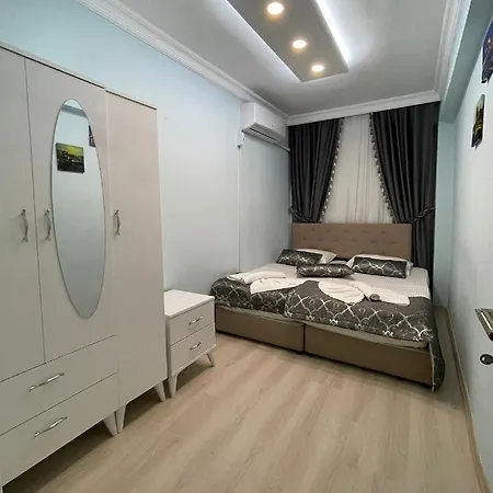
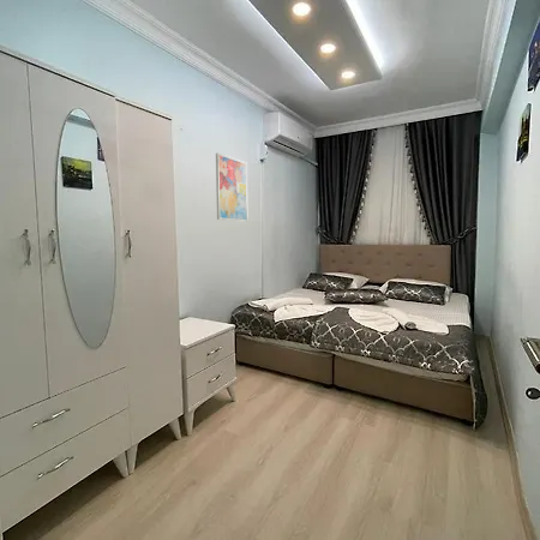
+ wall art (233, 190)
